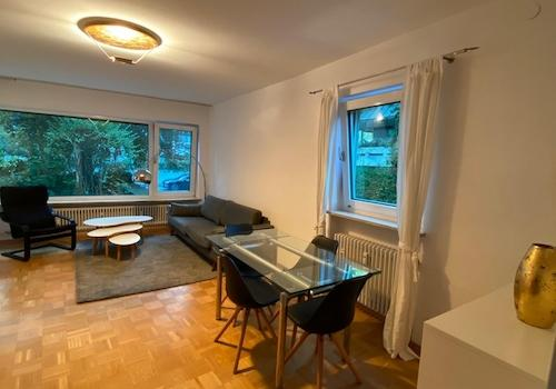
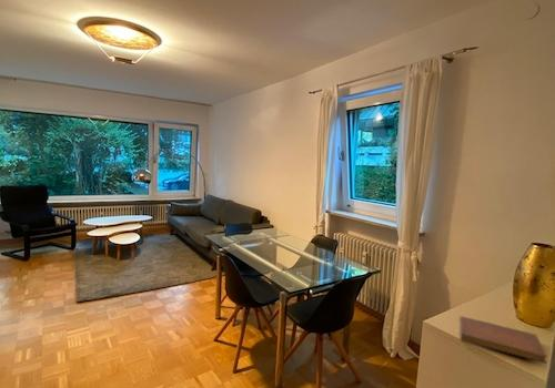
+ notebook (497, 336)
